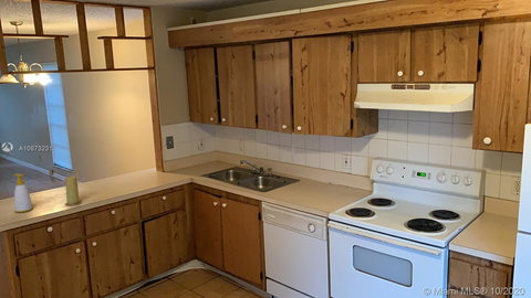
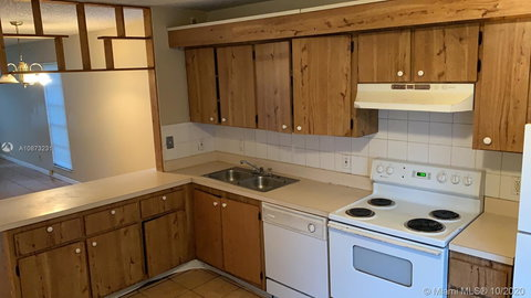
- soap bottle (21, 192)
- candle (72, 190)
